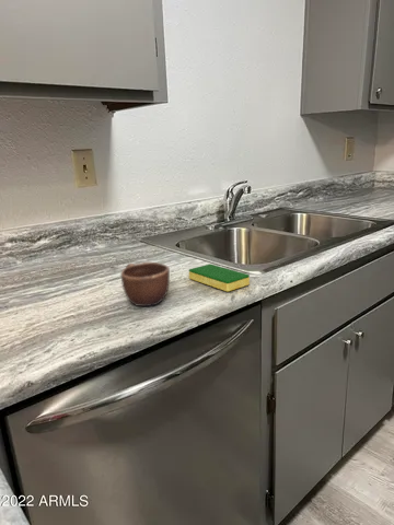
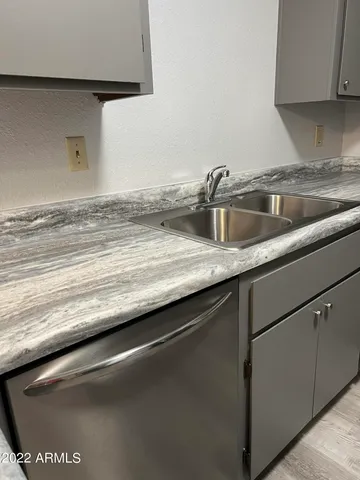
- mug (141, 284)
- dish sponge (218, 277)
